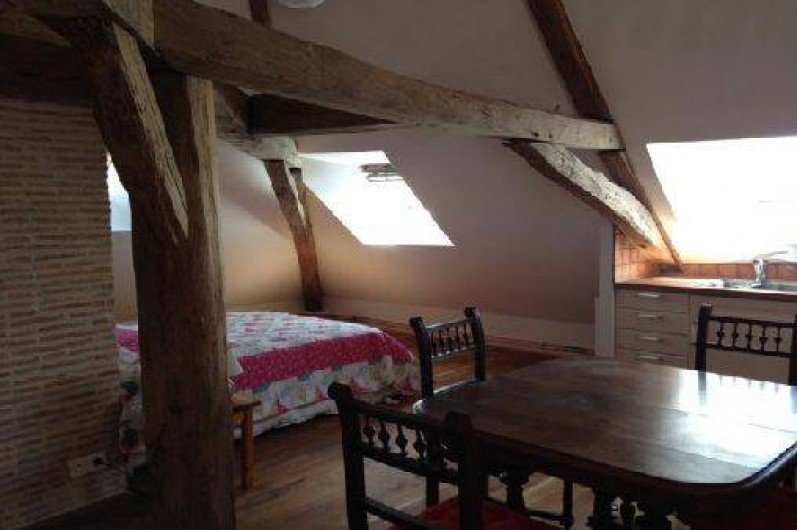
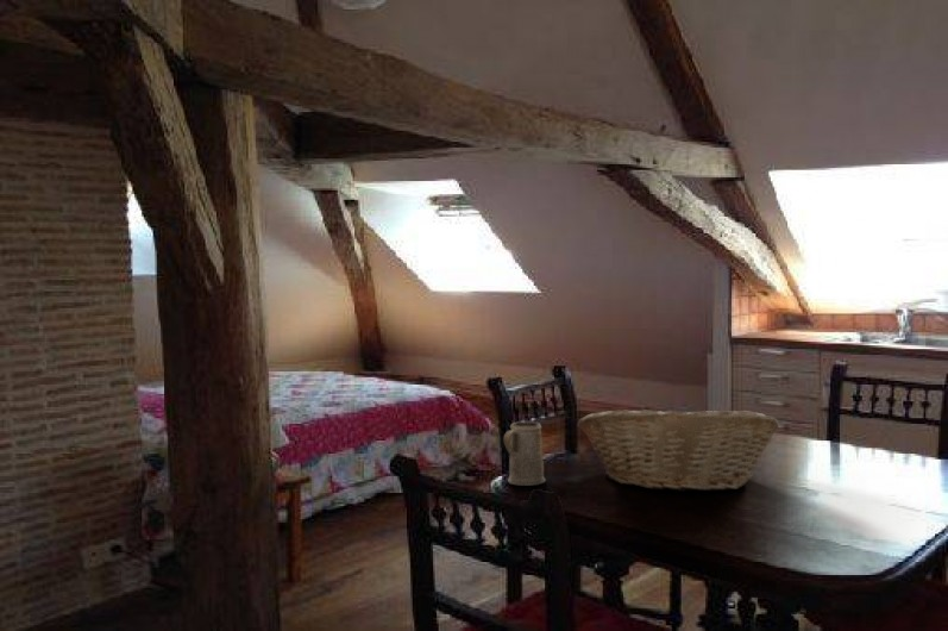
+ fruit basket (676, 439)
+ mug (525, 452)
